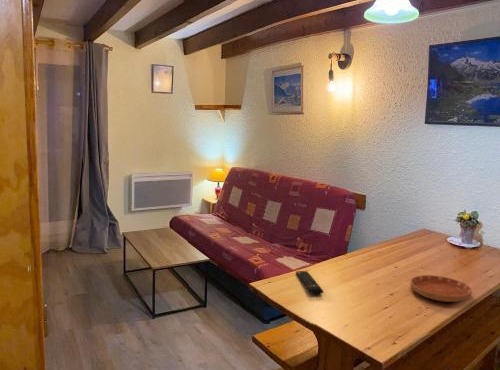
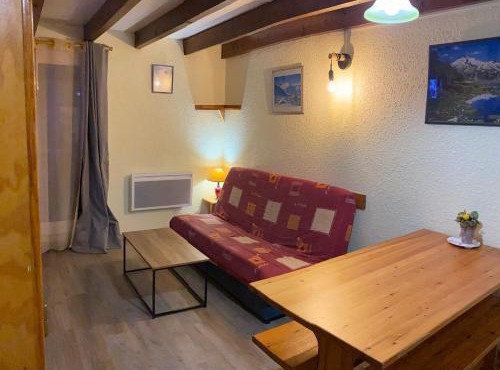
- remote control (308, 281)
- saucer (439, 288)
